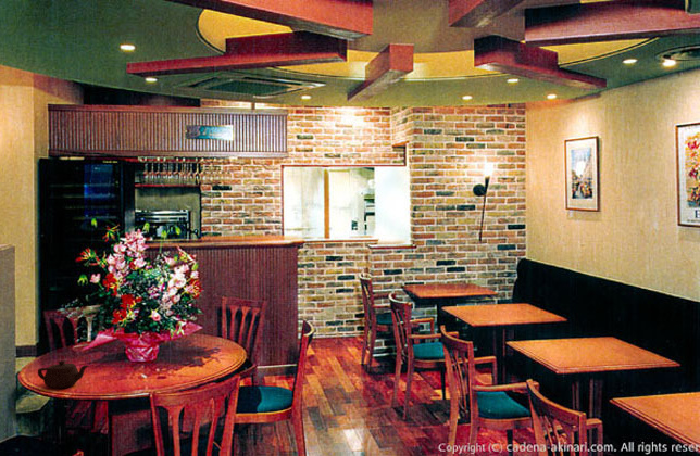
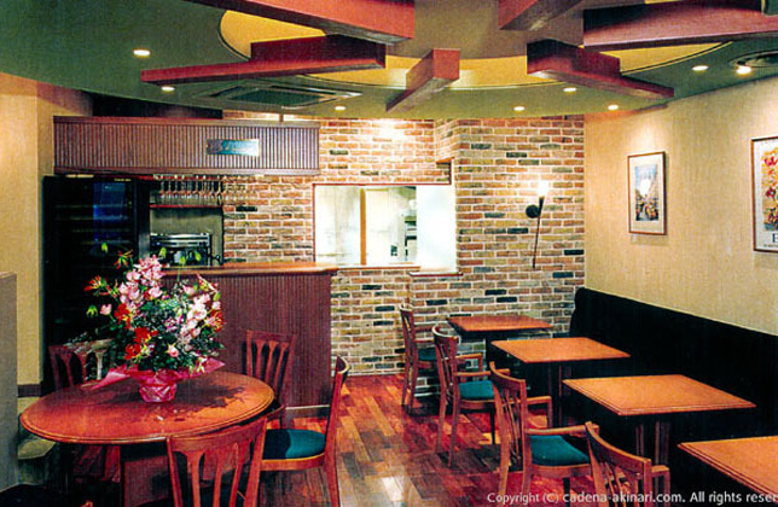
- teapot (63, 372)
